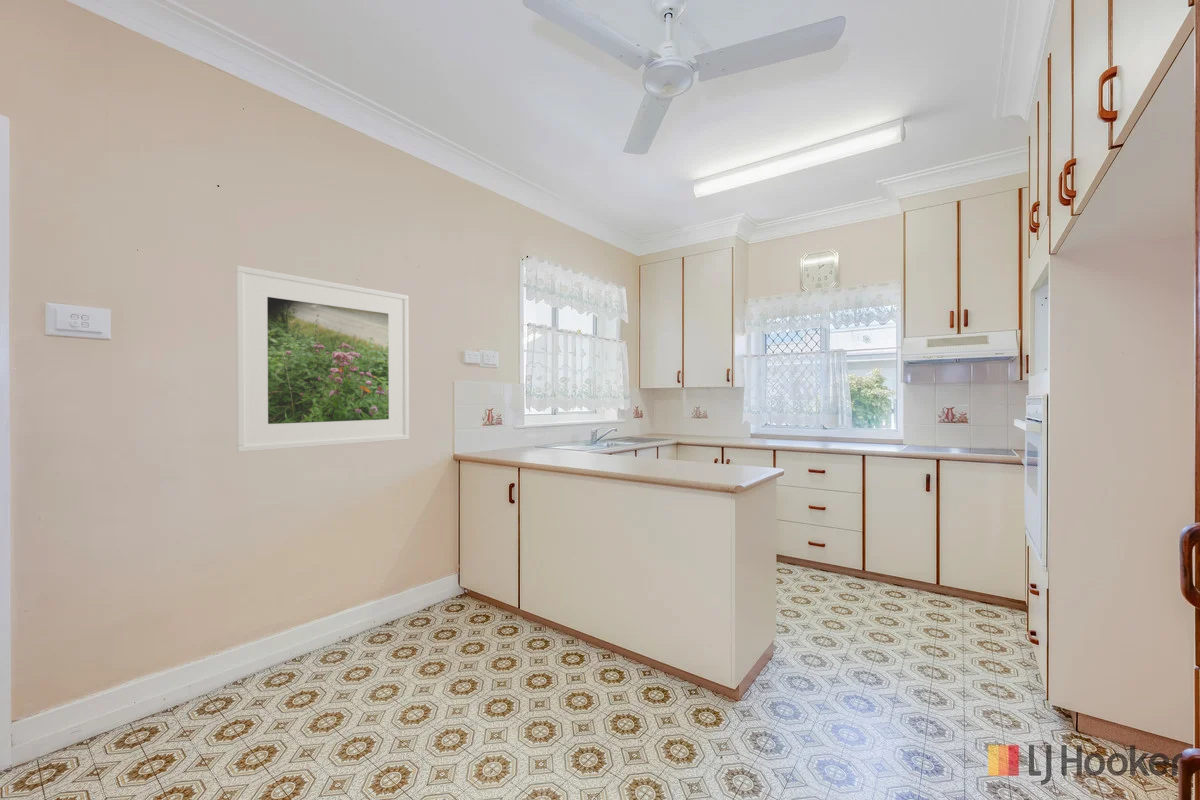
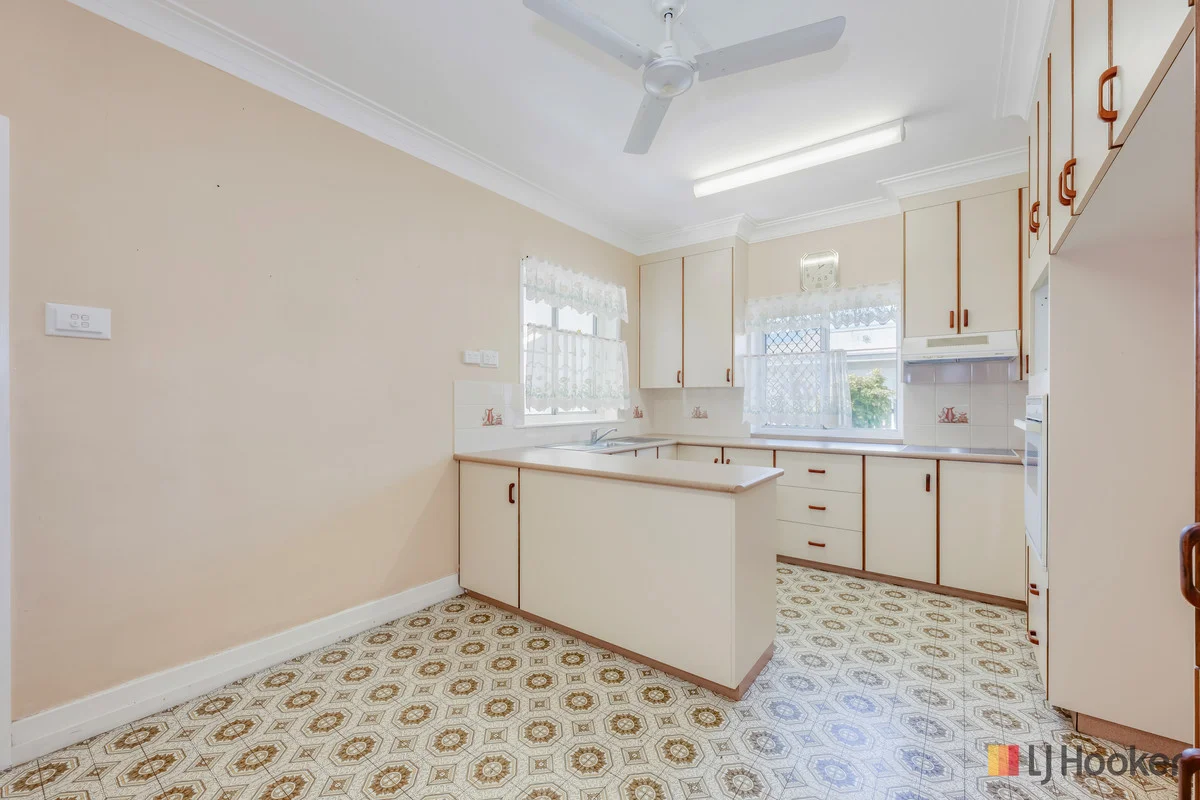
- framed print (333, 363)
